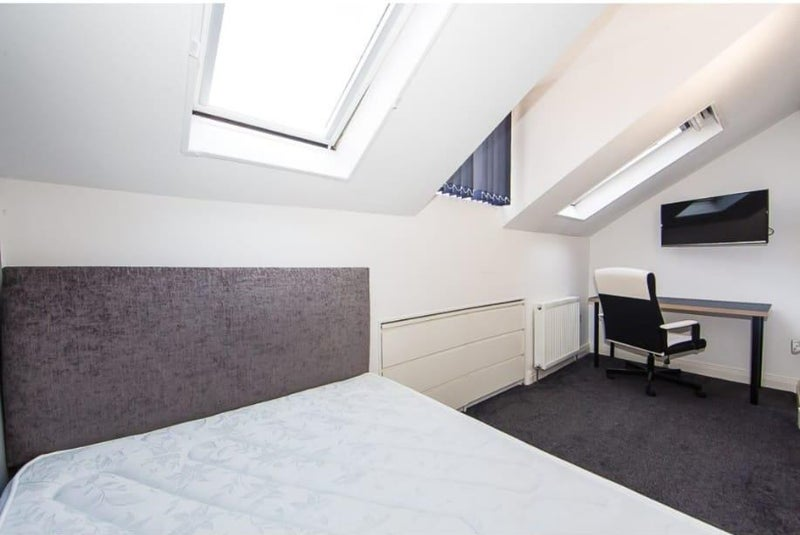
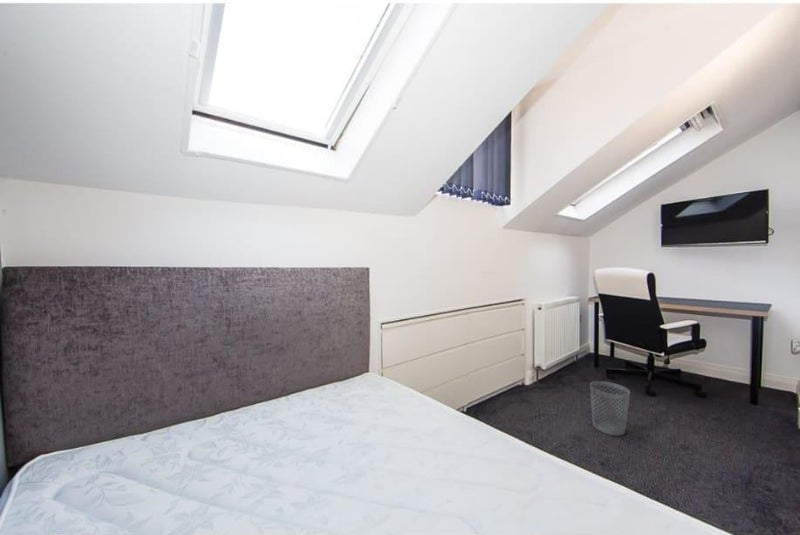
+ wastebasket (608, 407)
